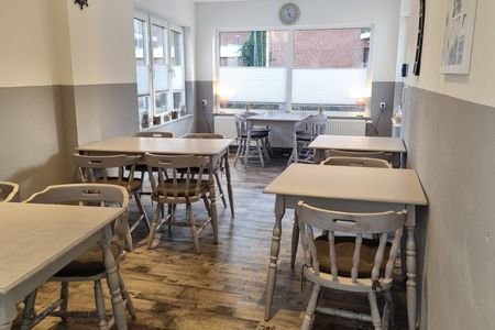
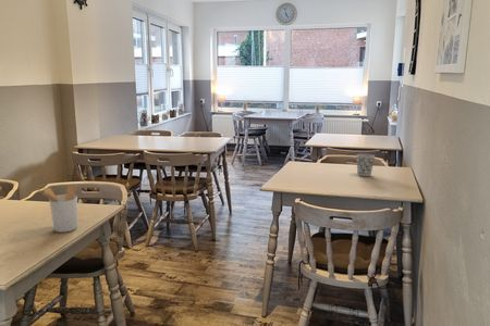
+ utensil holder (58, 208)
+ cup (365, 165)
